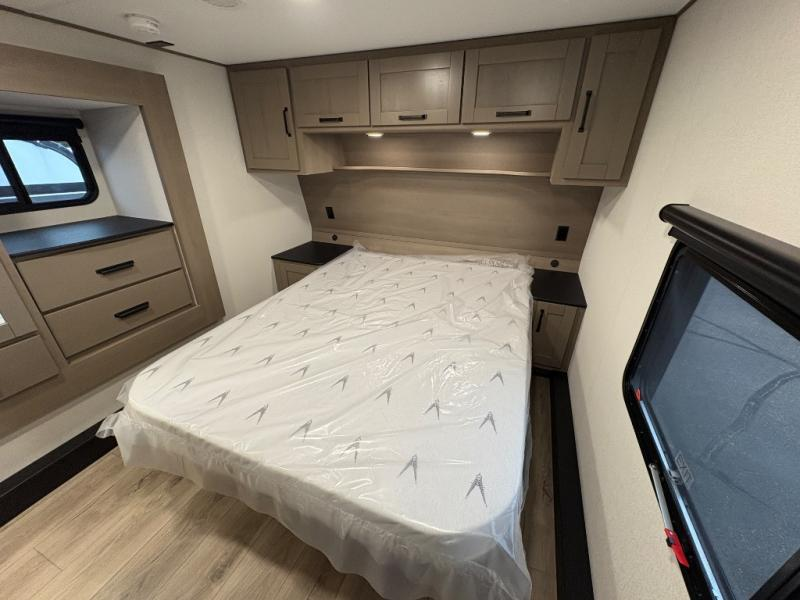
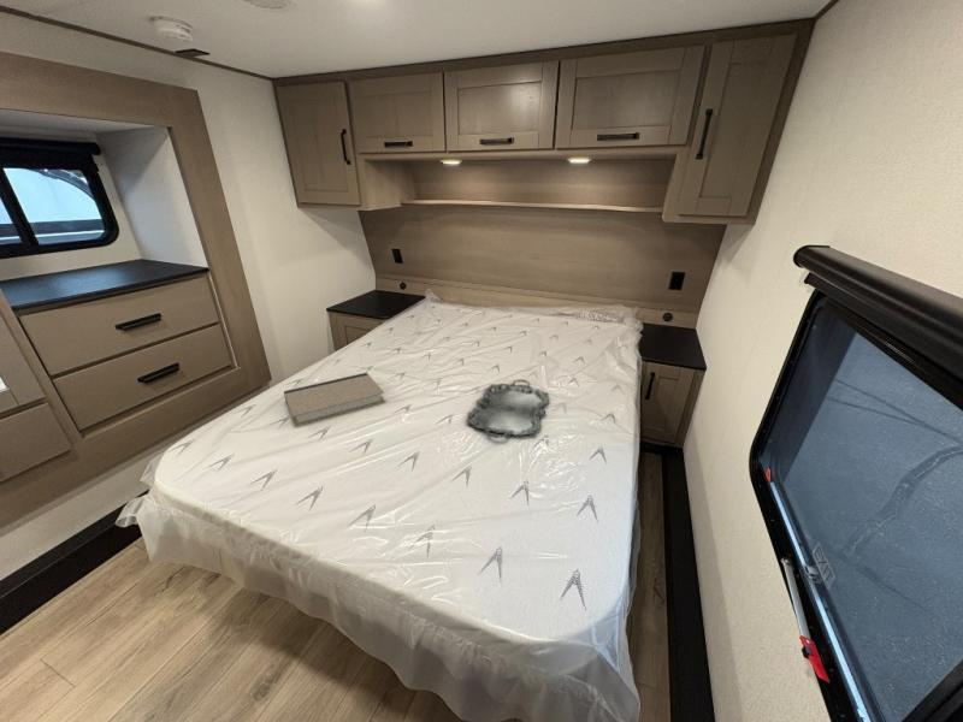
+ serving tray (509, 406)
+ book (335, 396)
